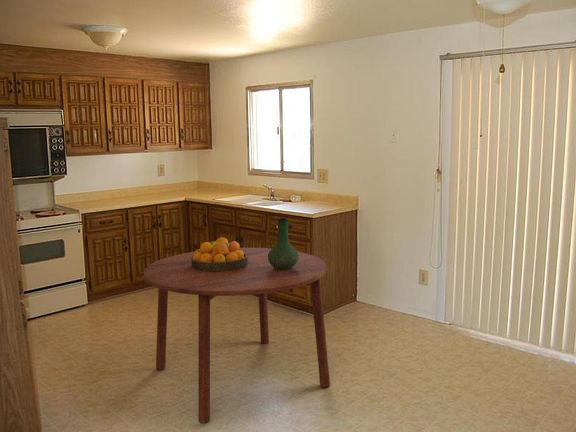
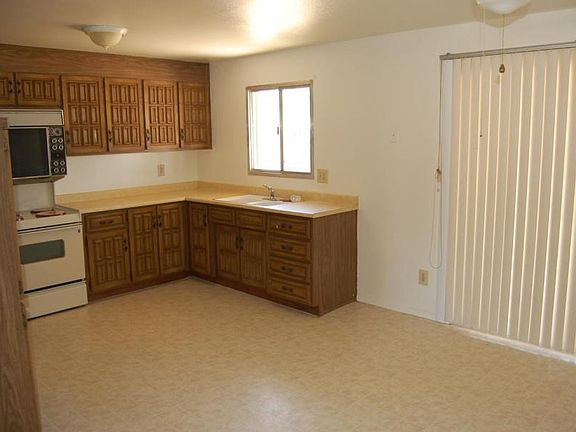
- dining table (260, 322)
- vase (283, 243)
- fruit bowl (219, 252)
